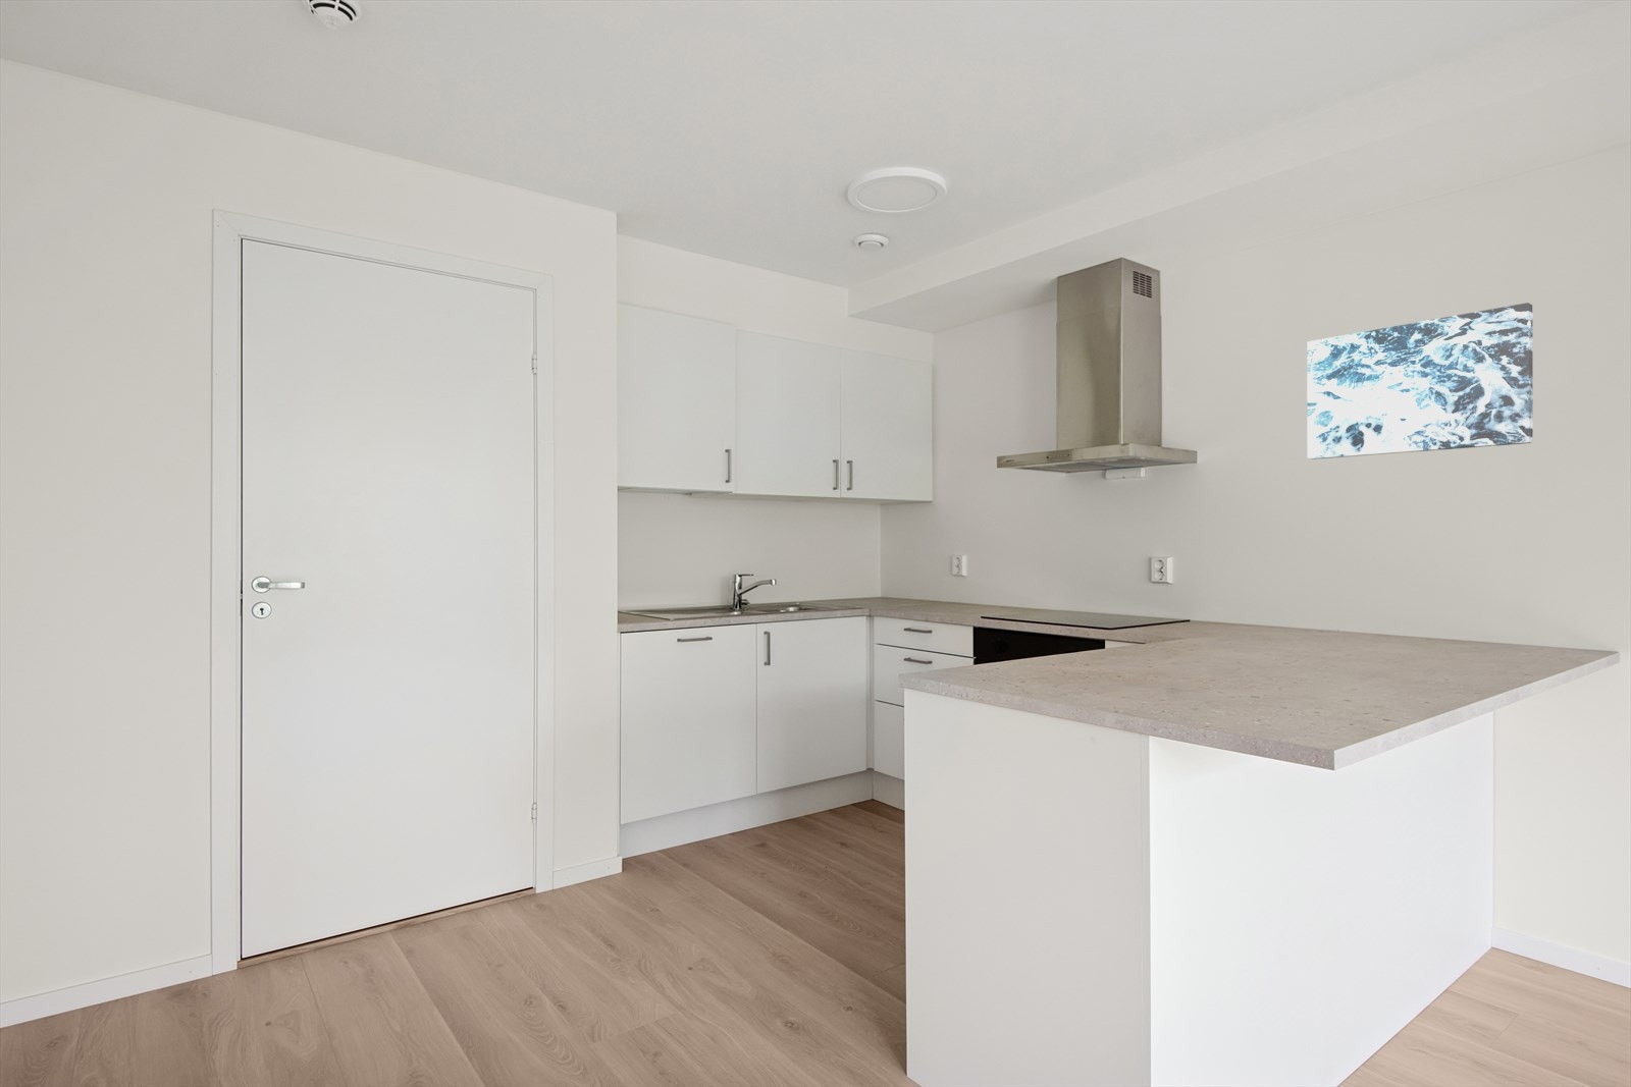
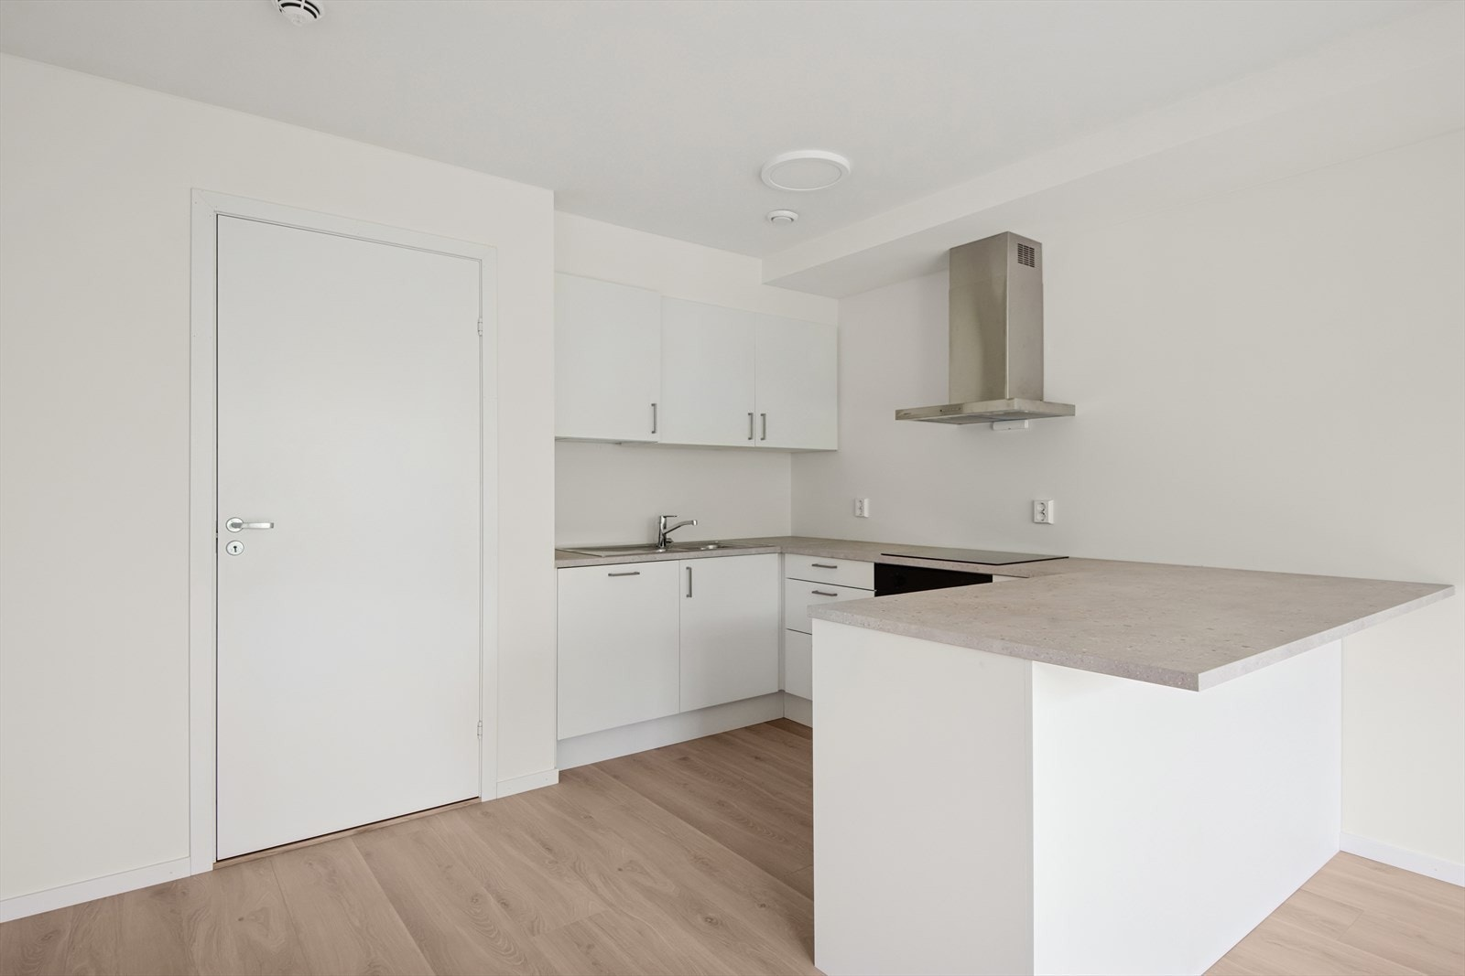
- wall art (1410, 388)
